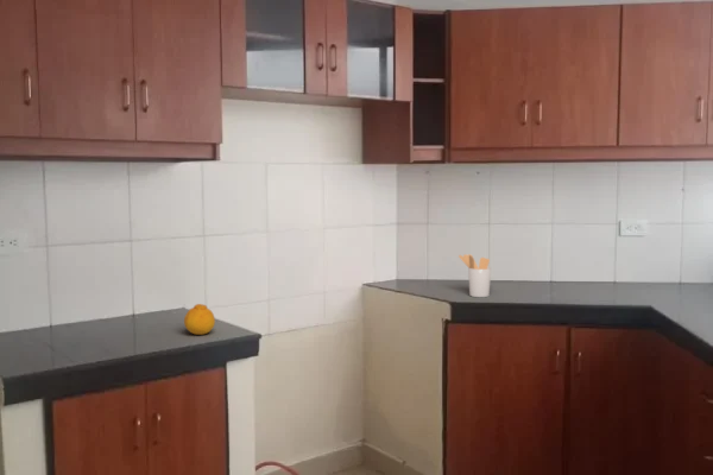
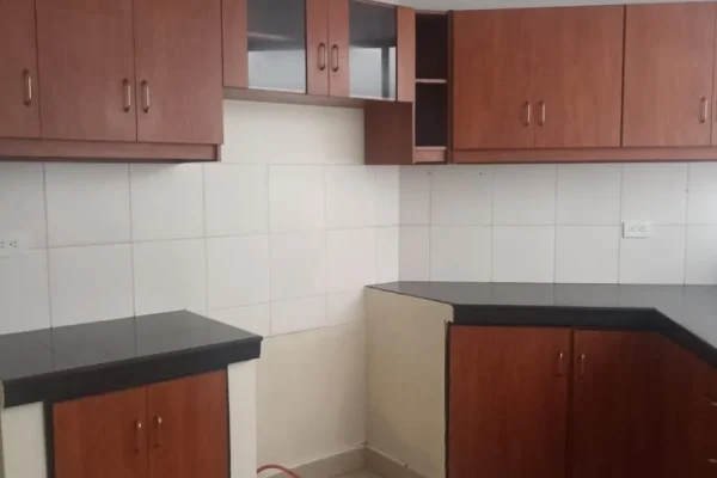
- fruit (200, 318)
- utensil holder (474, 274)
